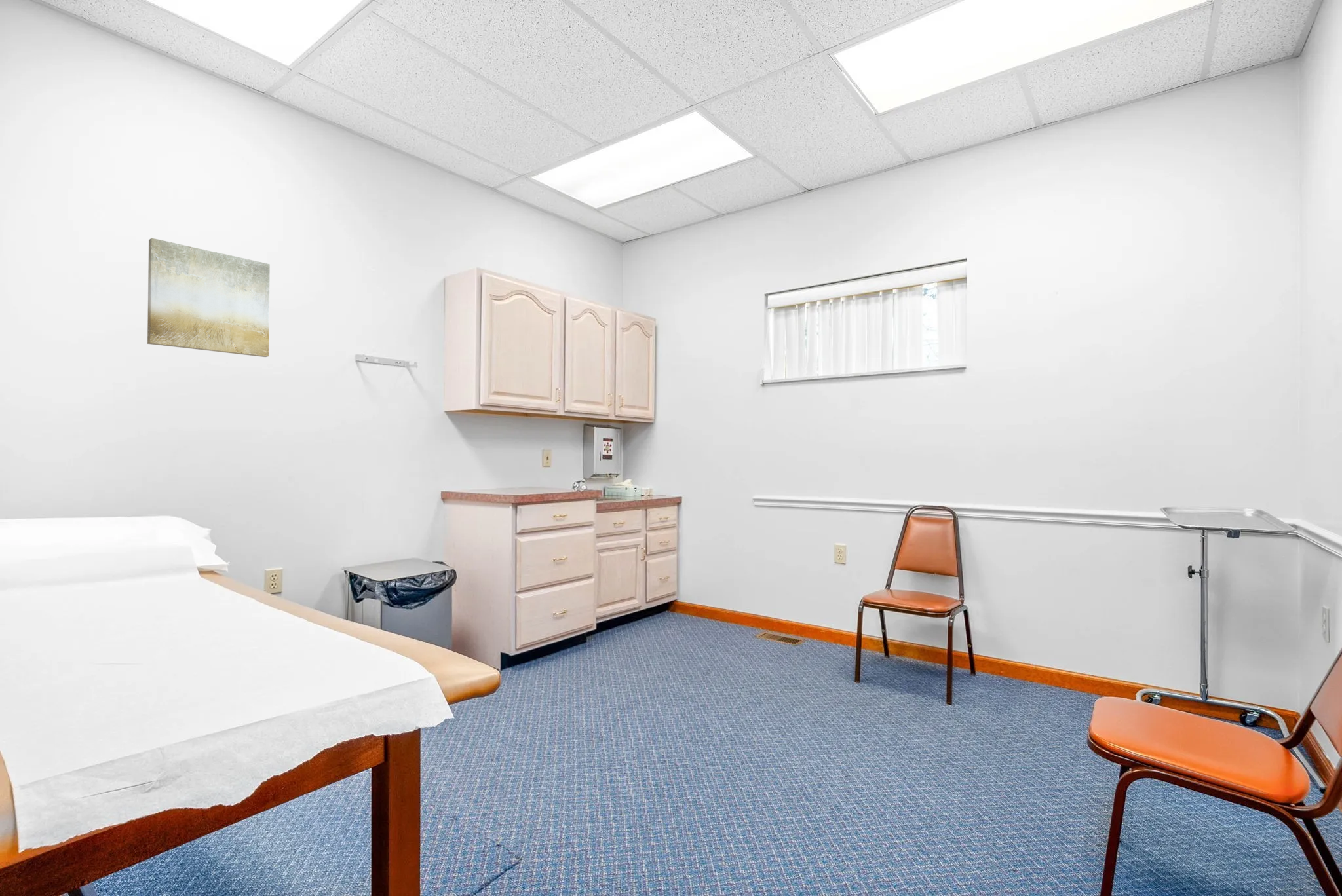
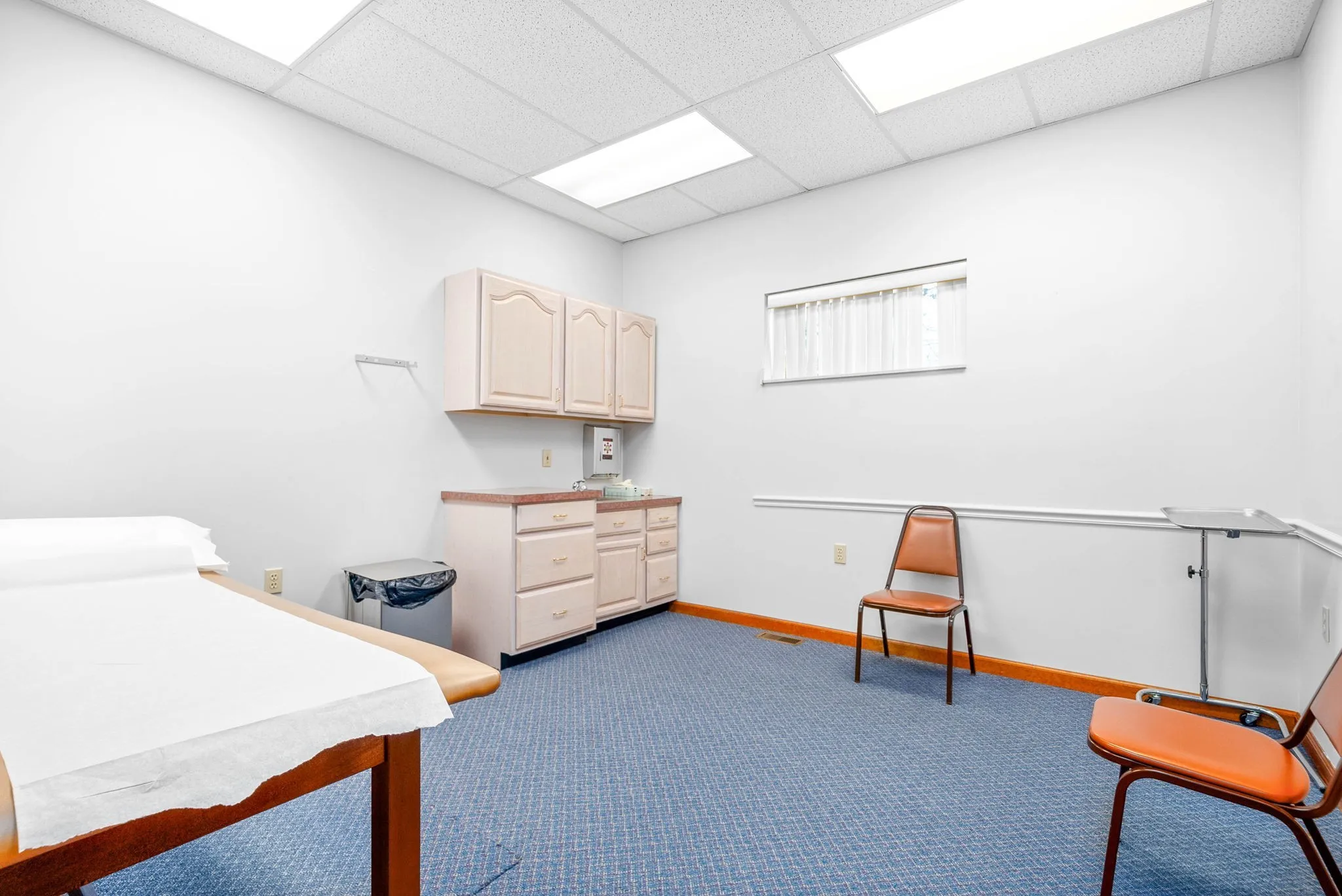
- wall art (212, 301)
